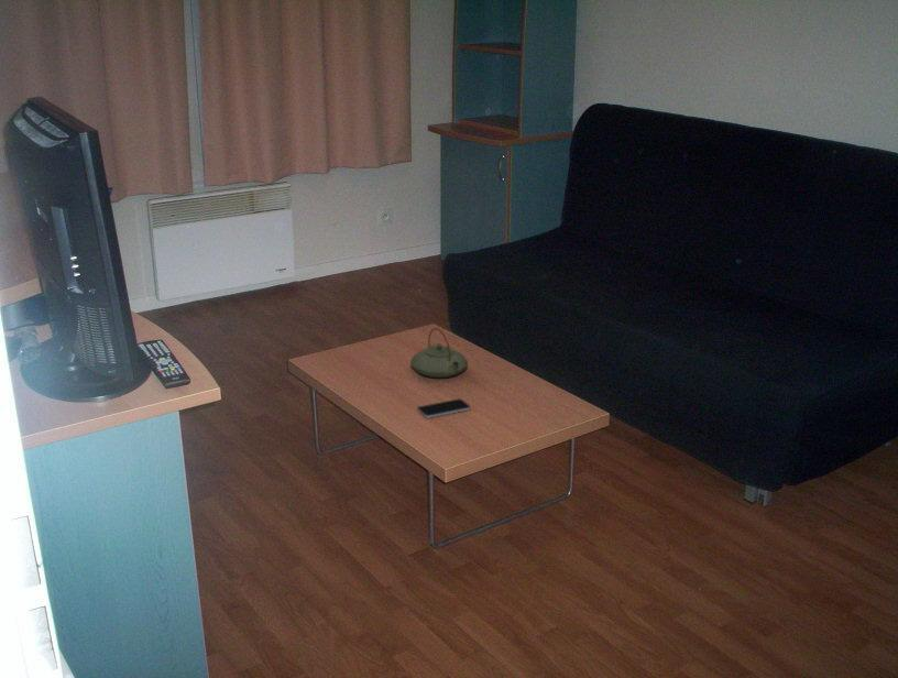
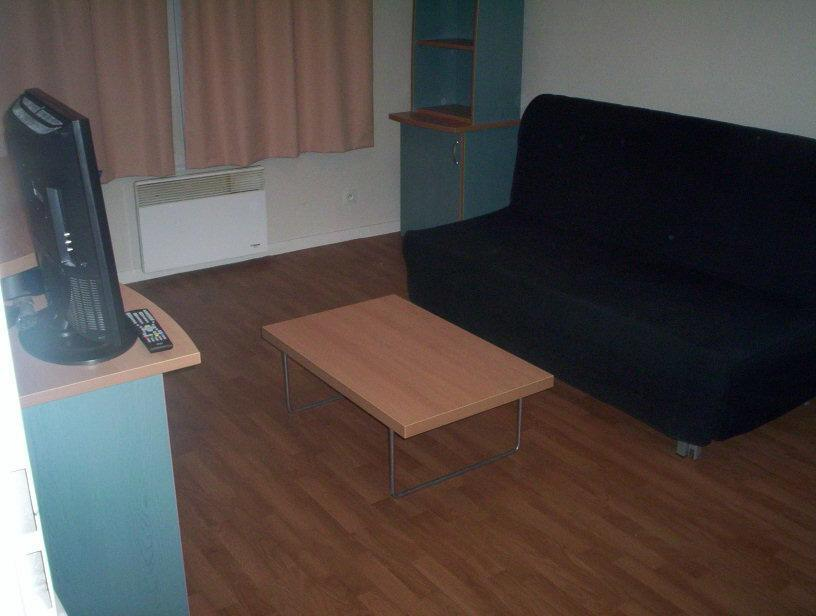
- smartphone (443, 407)
- teapot (440, 351)
